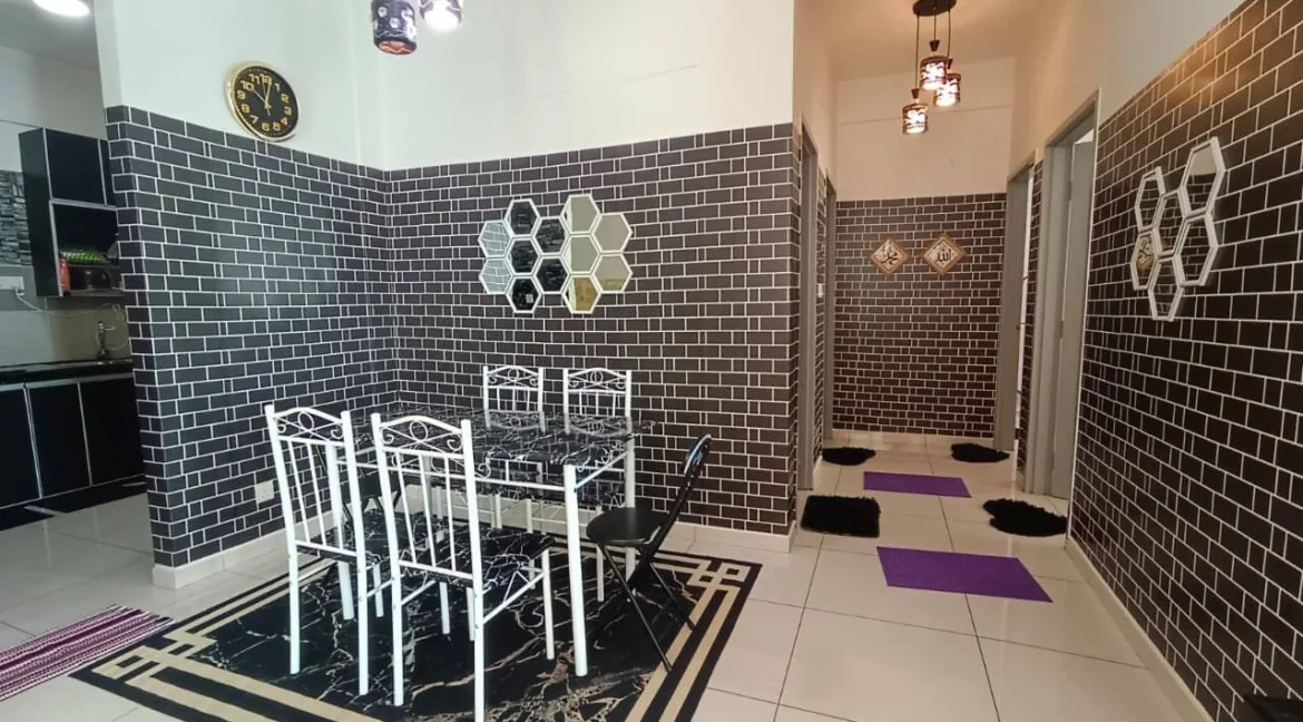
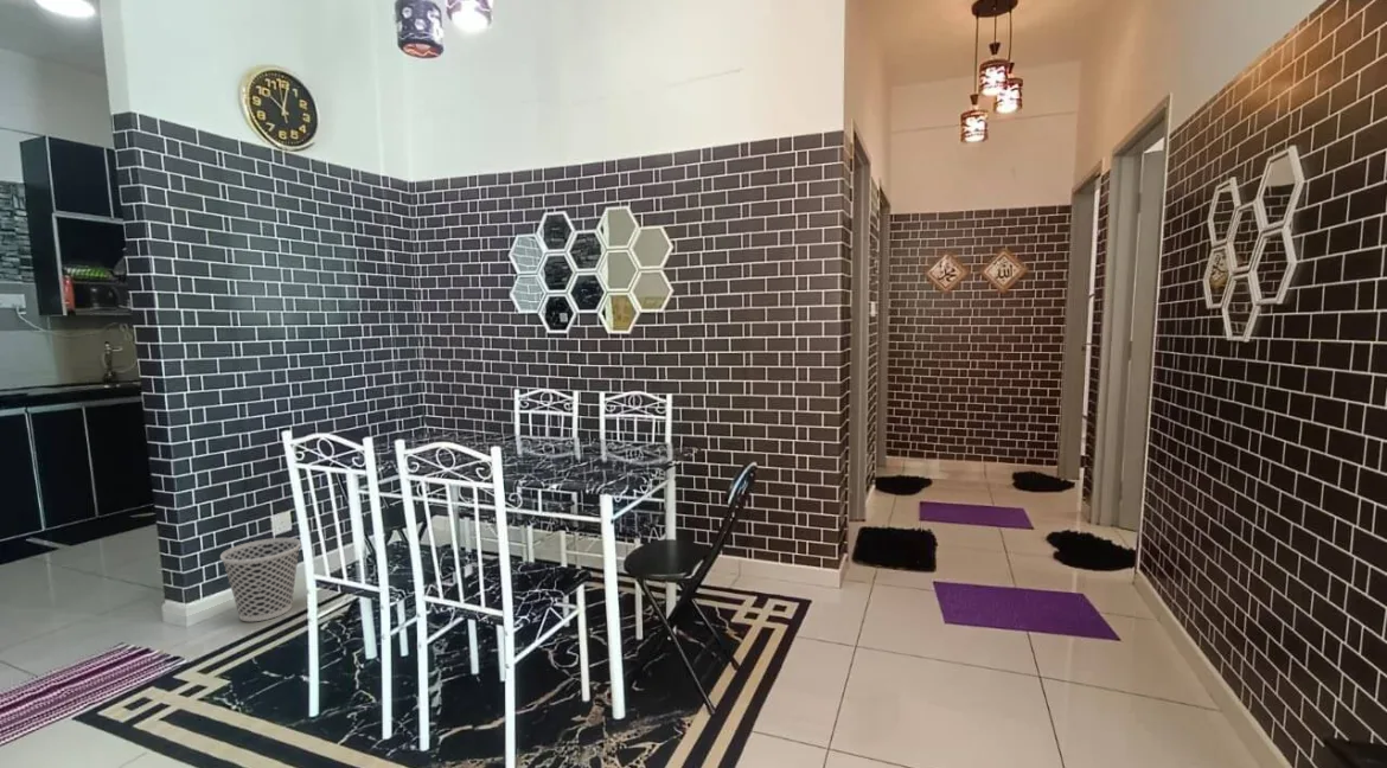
+ wastebasket (263, 580)
